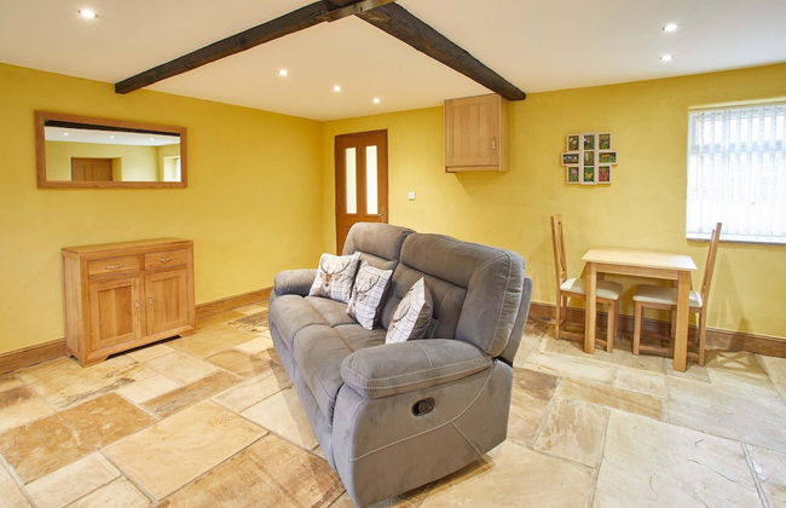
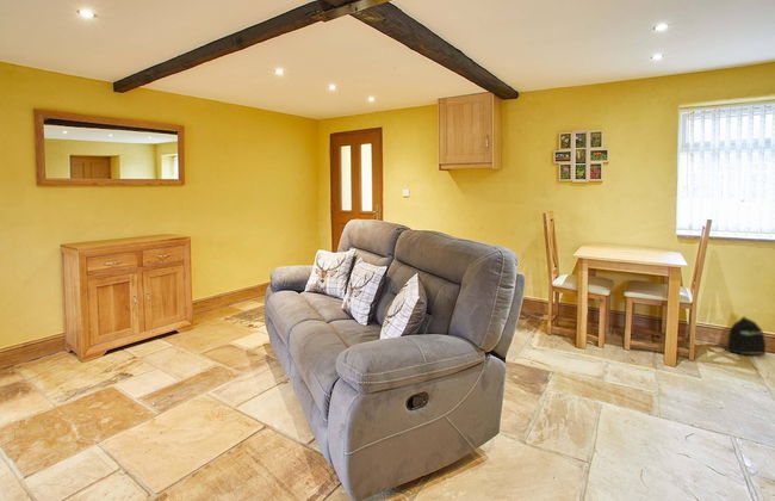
+ backpack (743, 333)
